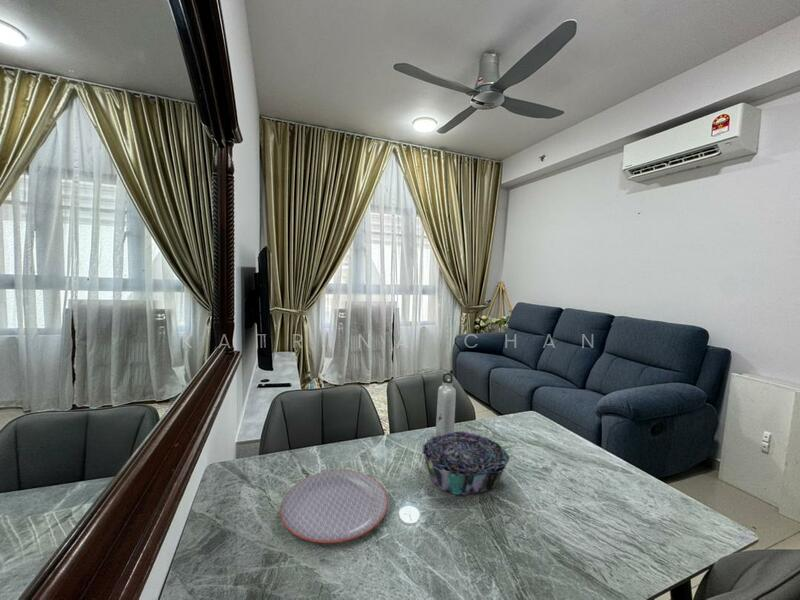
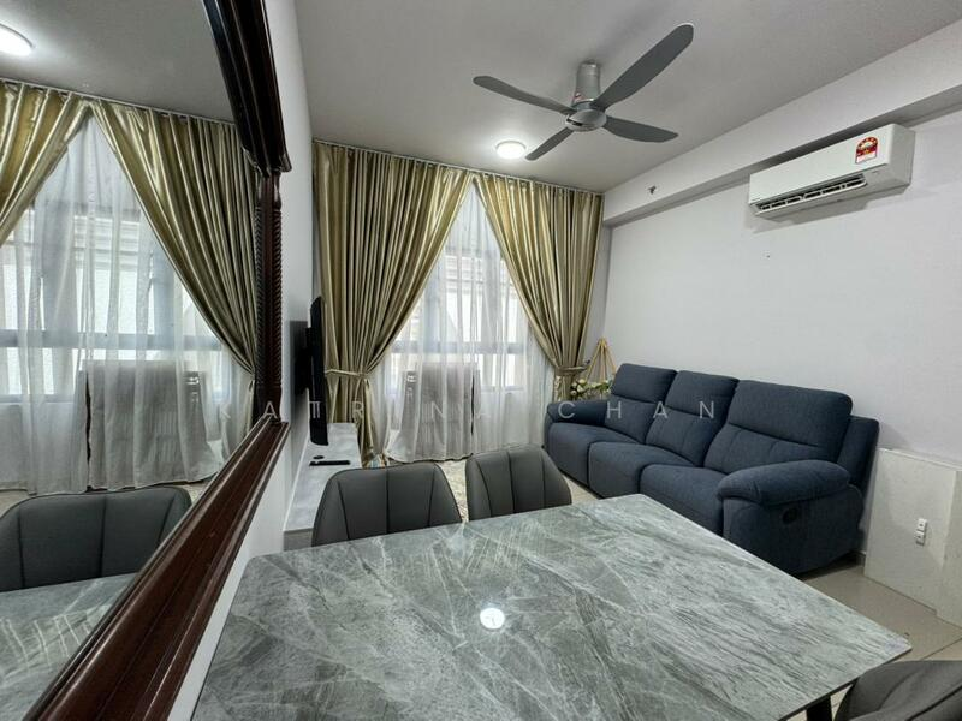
- decorative bowl (464, 463)
- water bottle (446, 404)
- plate (335, 504)
